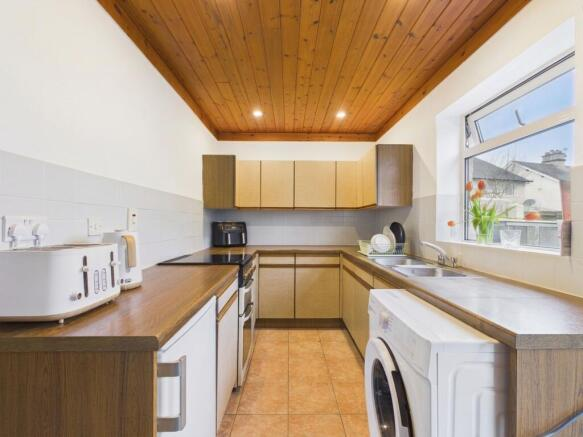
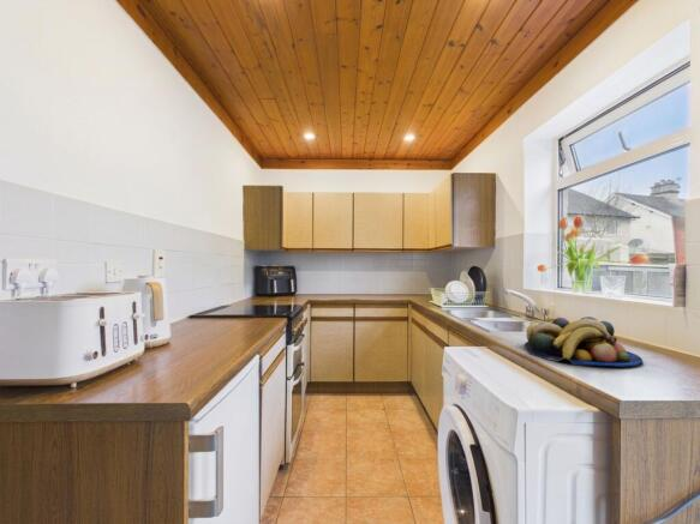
+ fruit bowl (579, 335)
